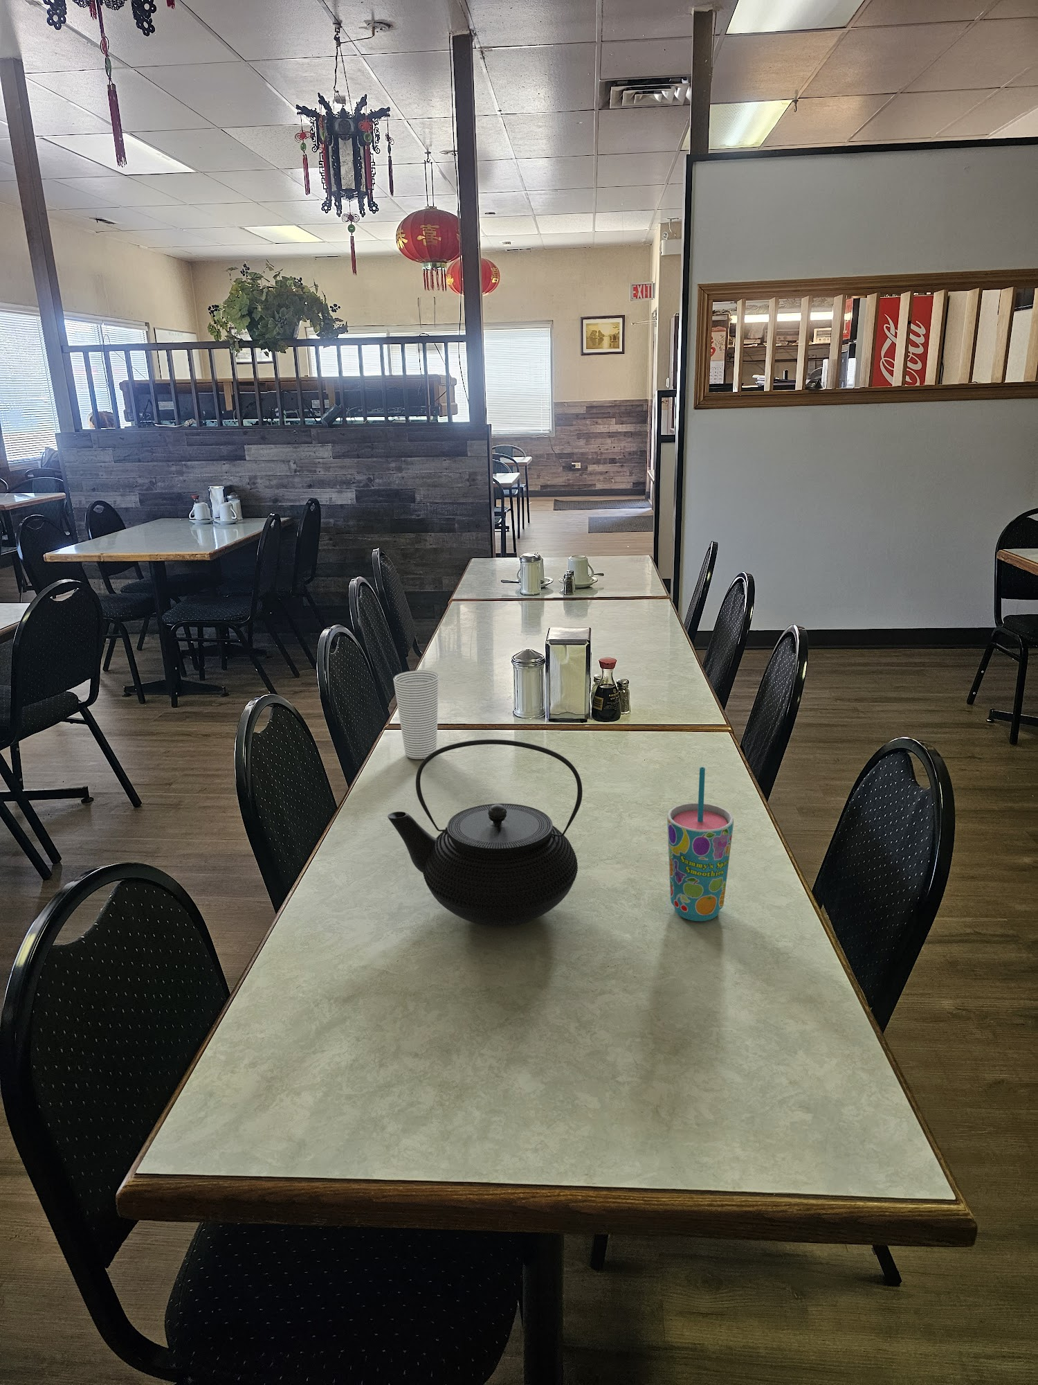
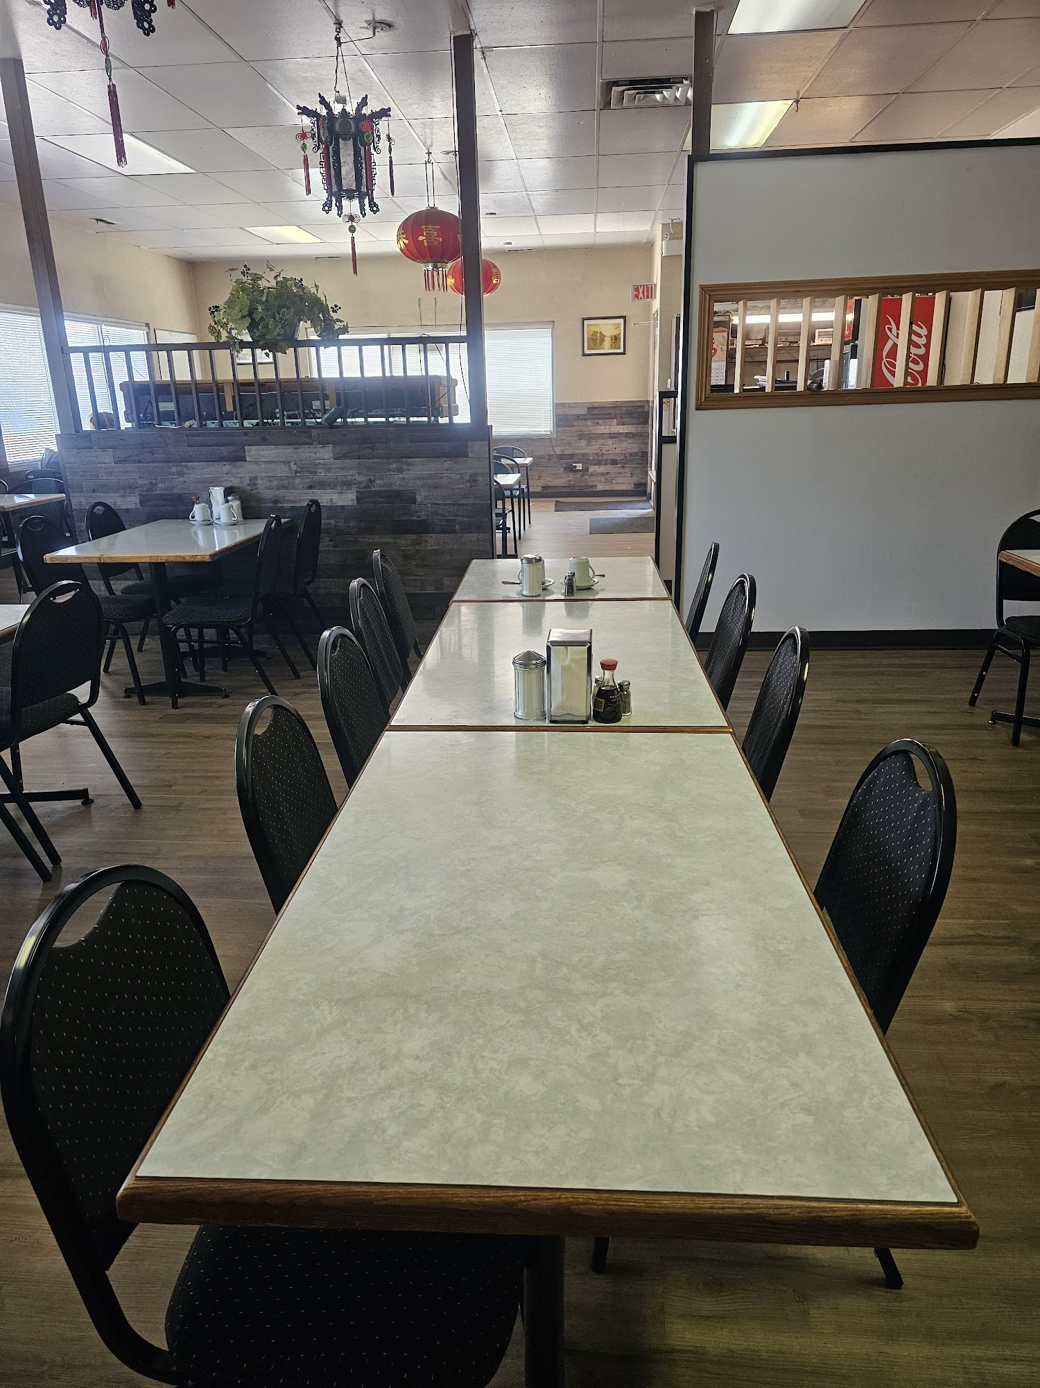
- cup (418, 715)
- teapot (484, 828)
- cup (699, 841)
